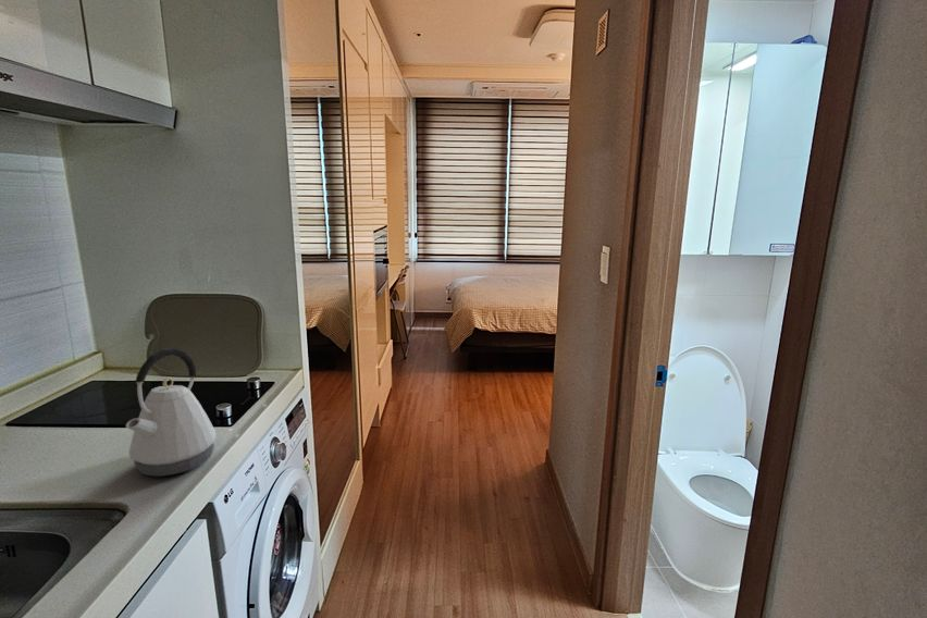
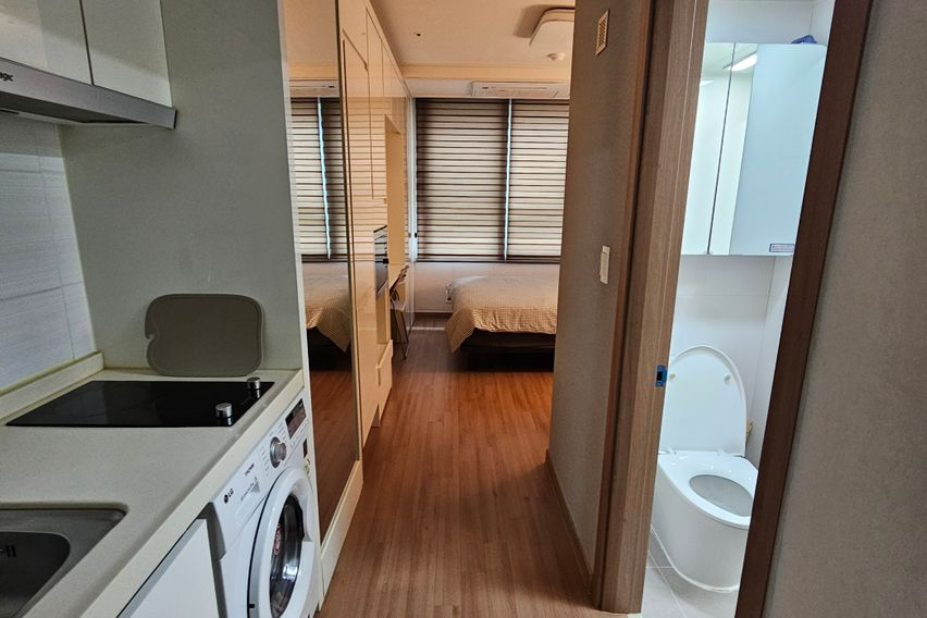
- kettle (168, 407)
